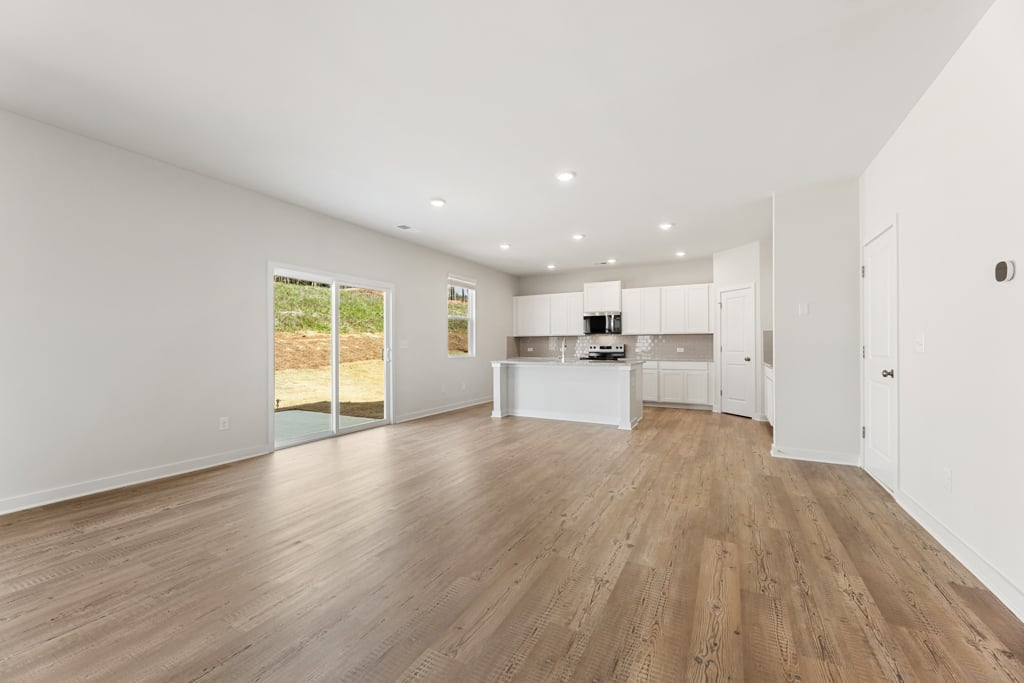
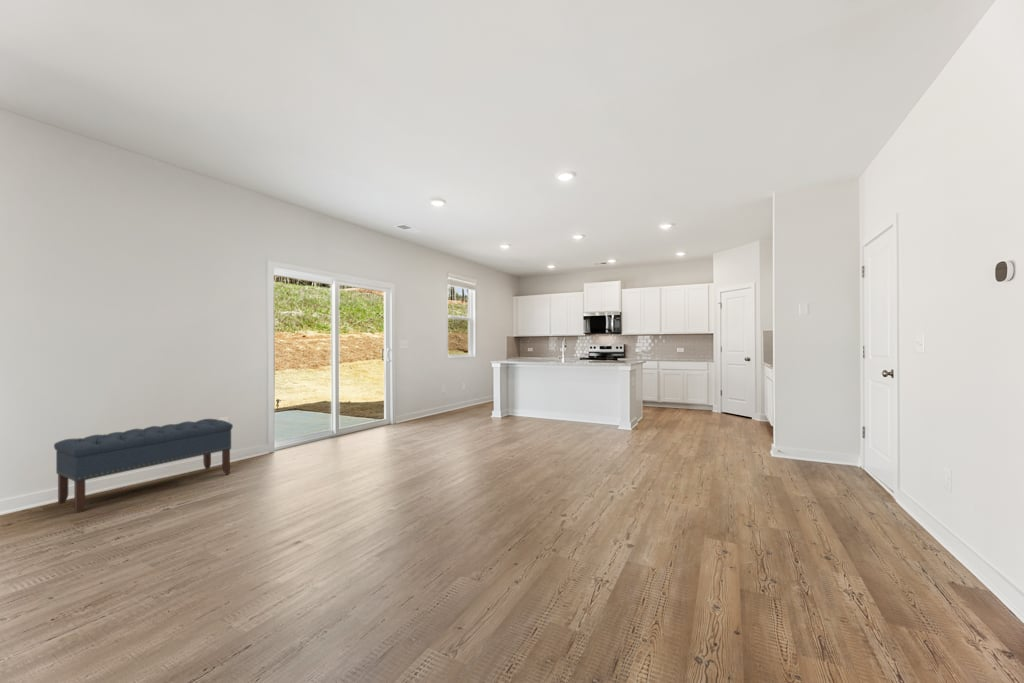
+ bench (152, 457)
